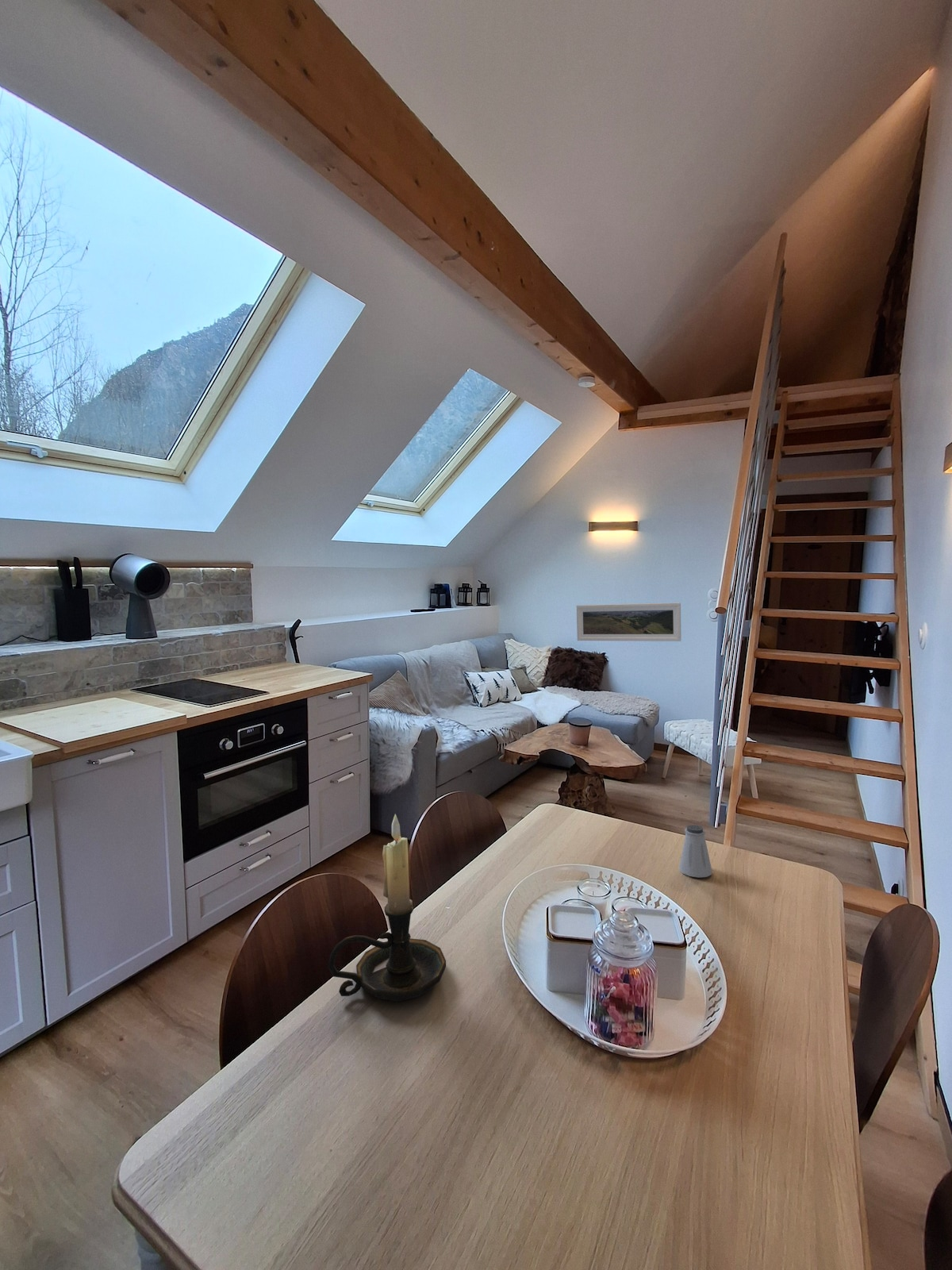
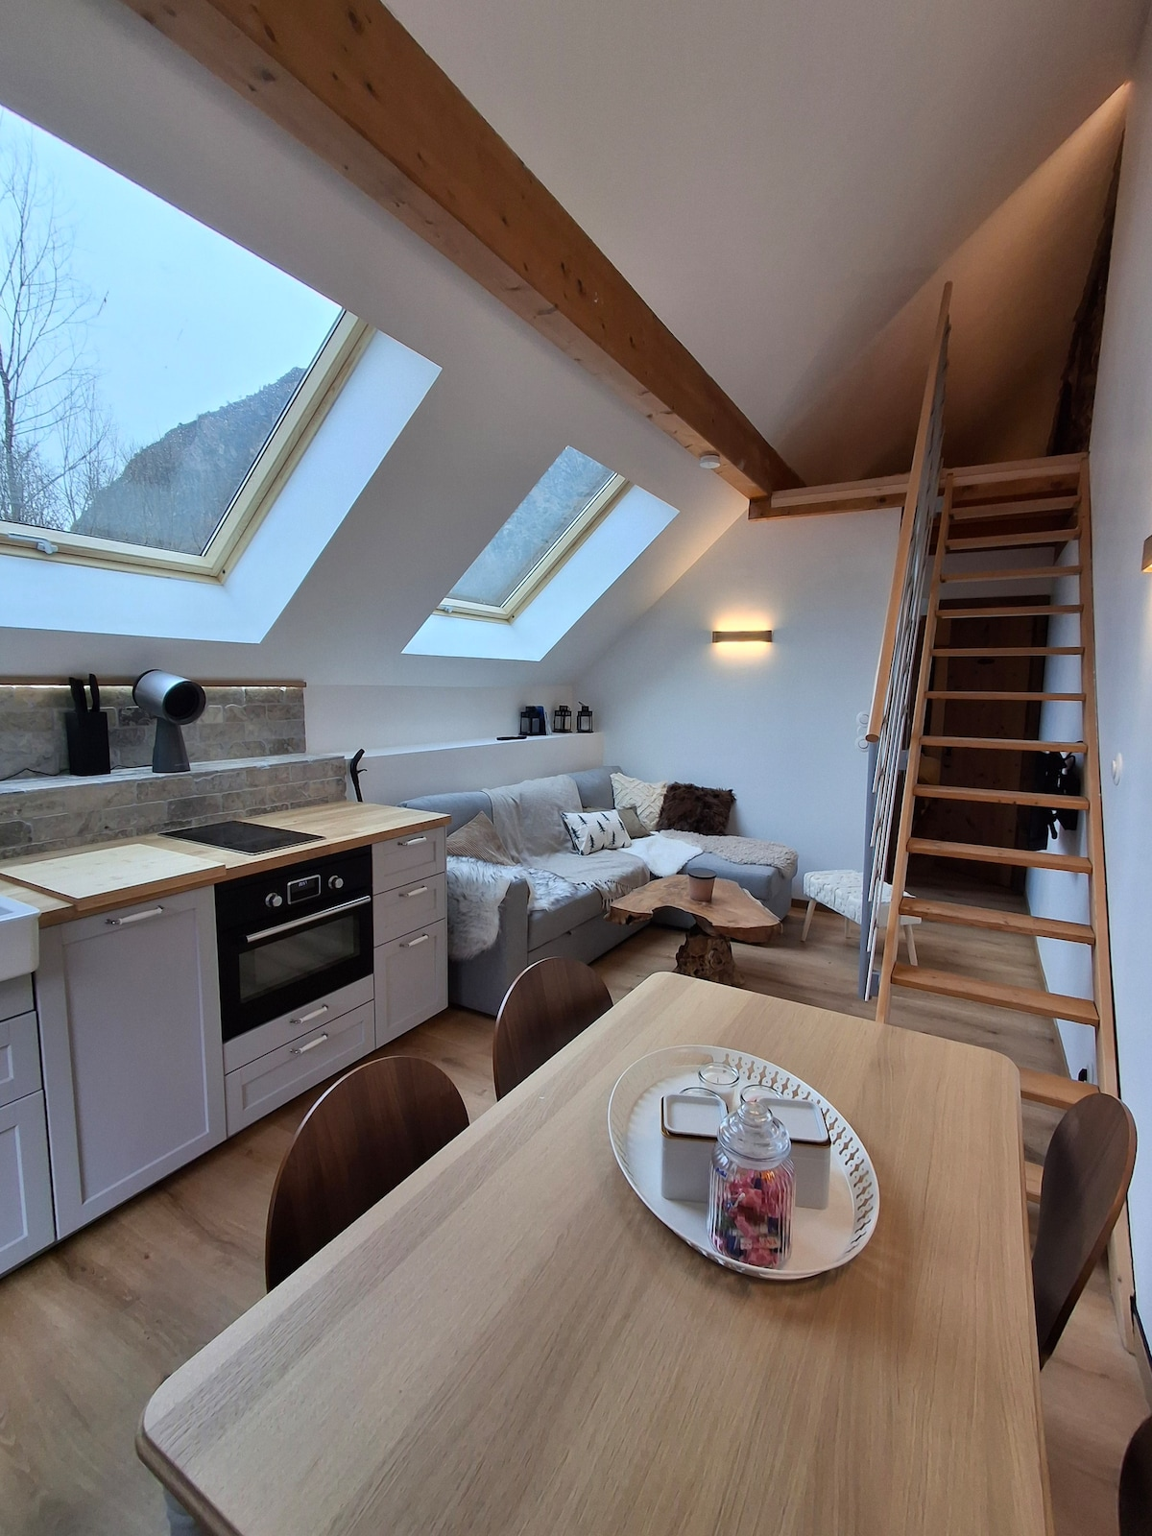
- saltshaker (695, 849)
- candle holder (386, 897)
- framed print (626, 622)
